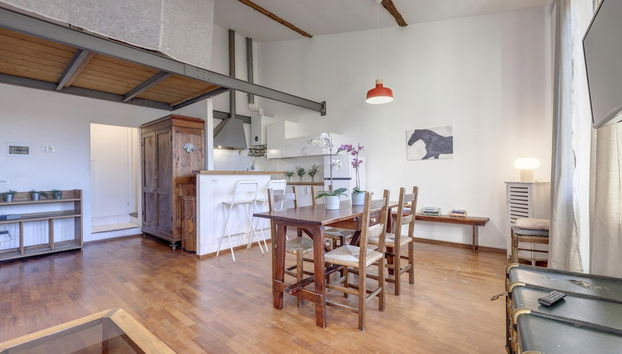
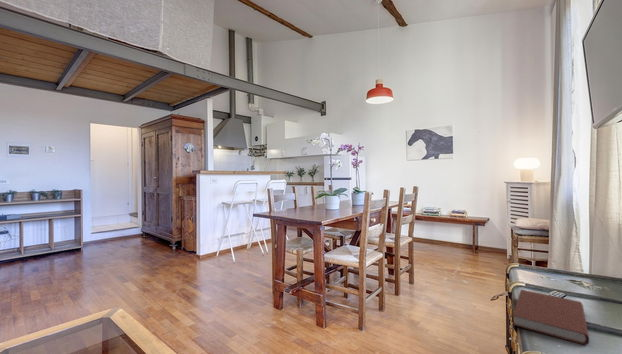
+ book (549, 313)
